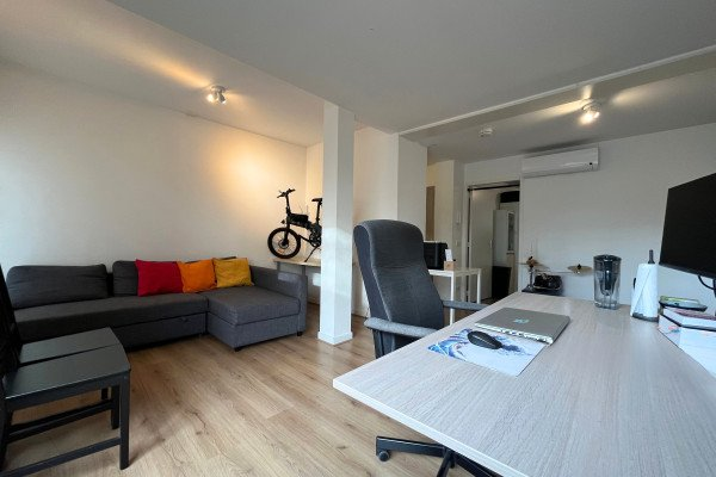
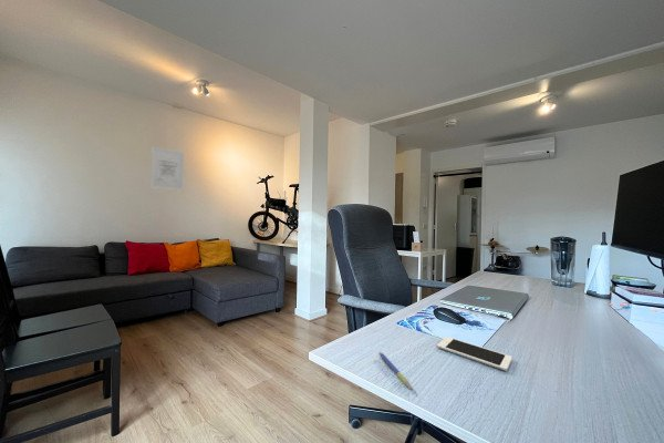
+ wall art (167, 169)
+ cell phone (473, 351)
+ pen (394, 369)
